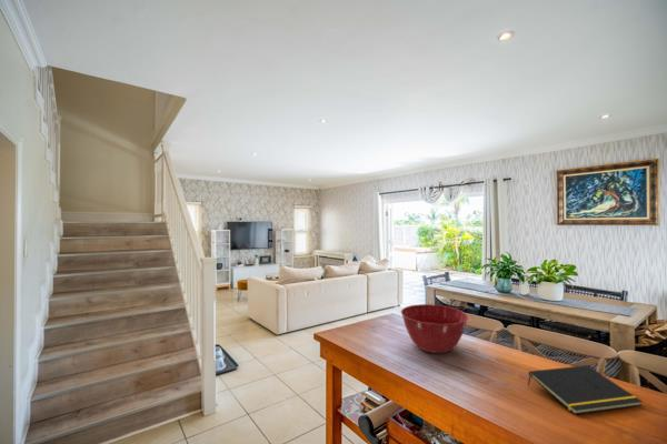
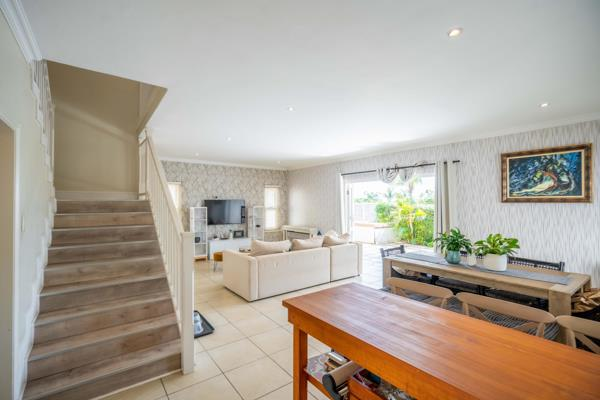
- notepad (581, 386)
- mixing bowl (434, 330)
